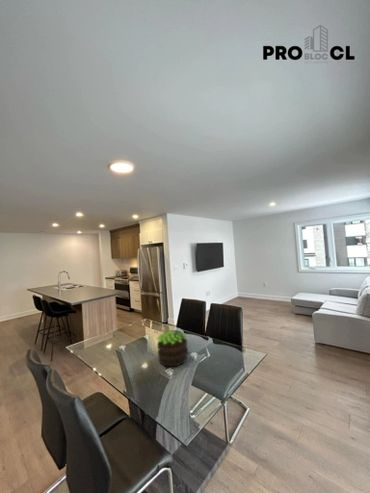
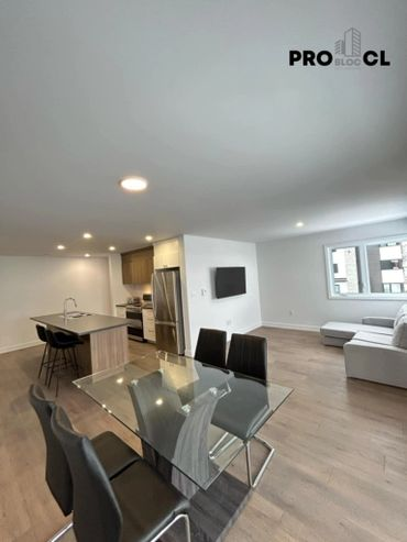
- potted plant (172, 345)
